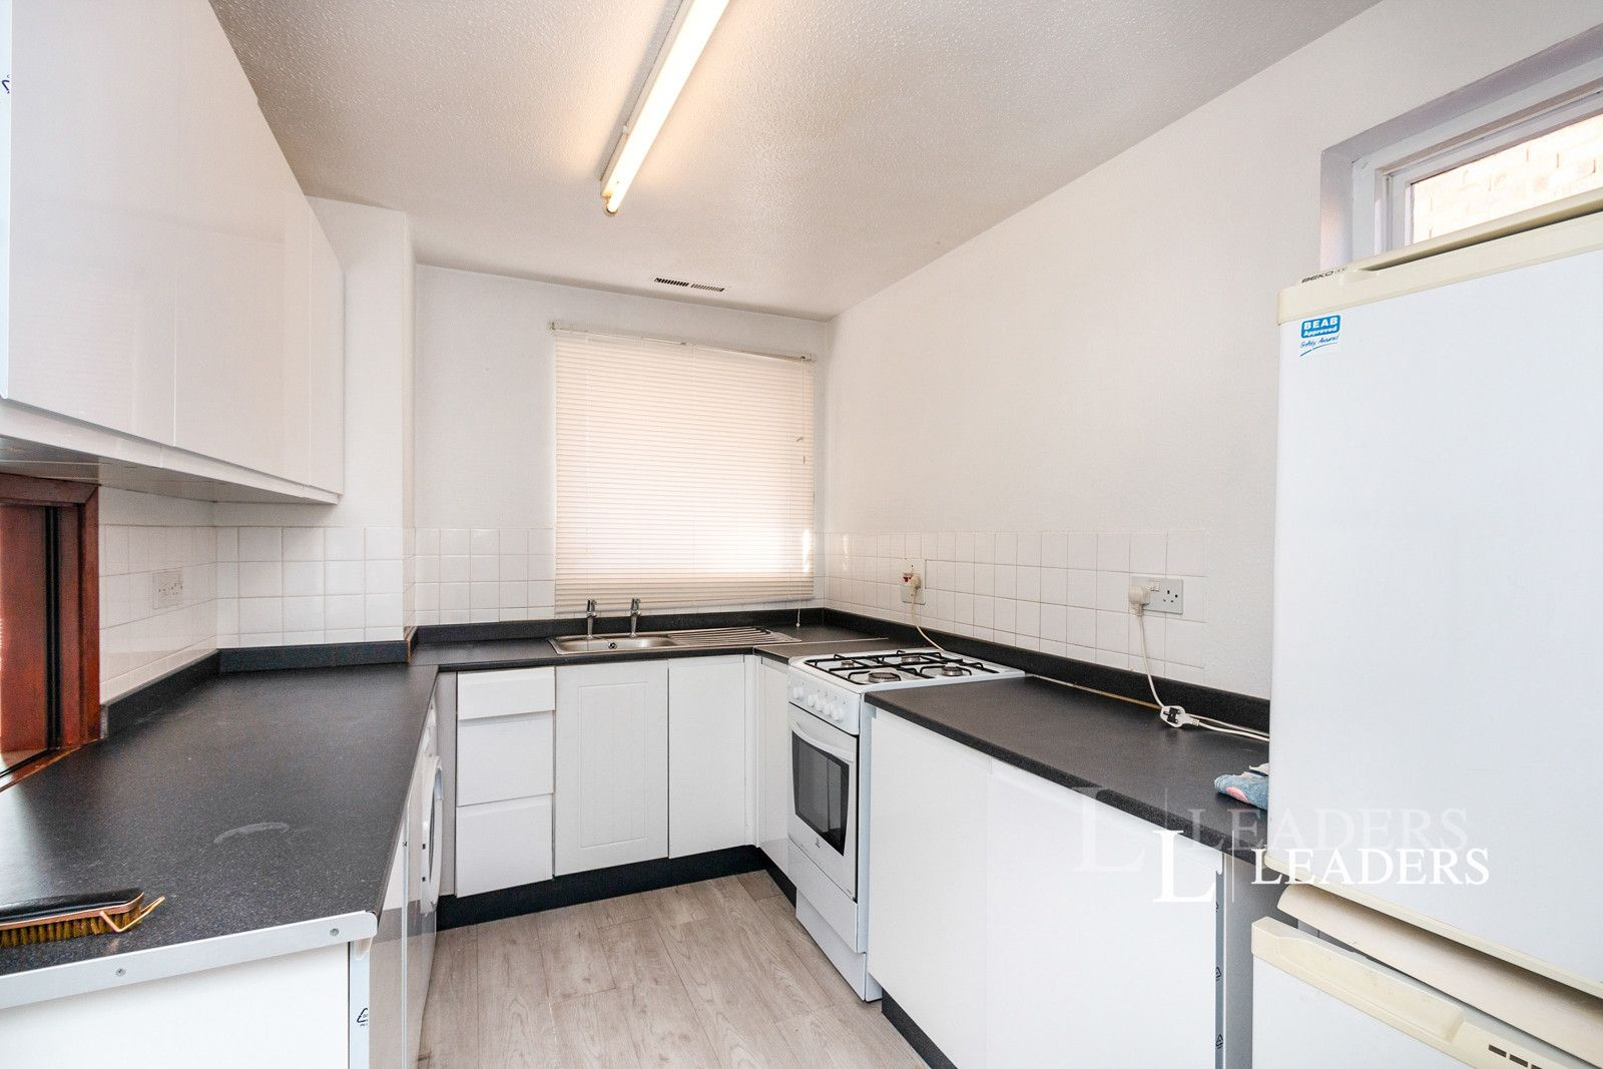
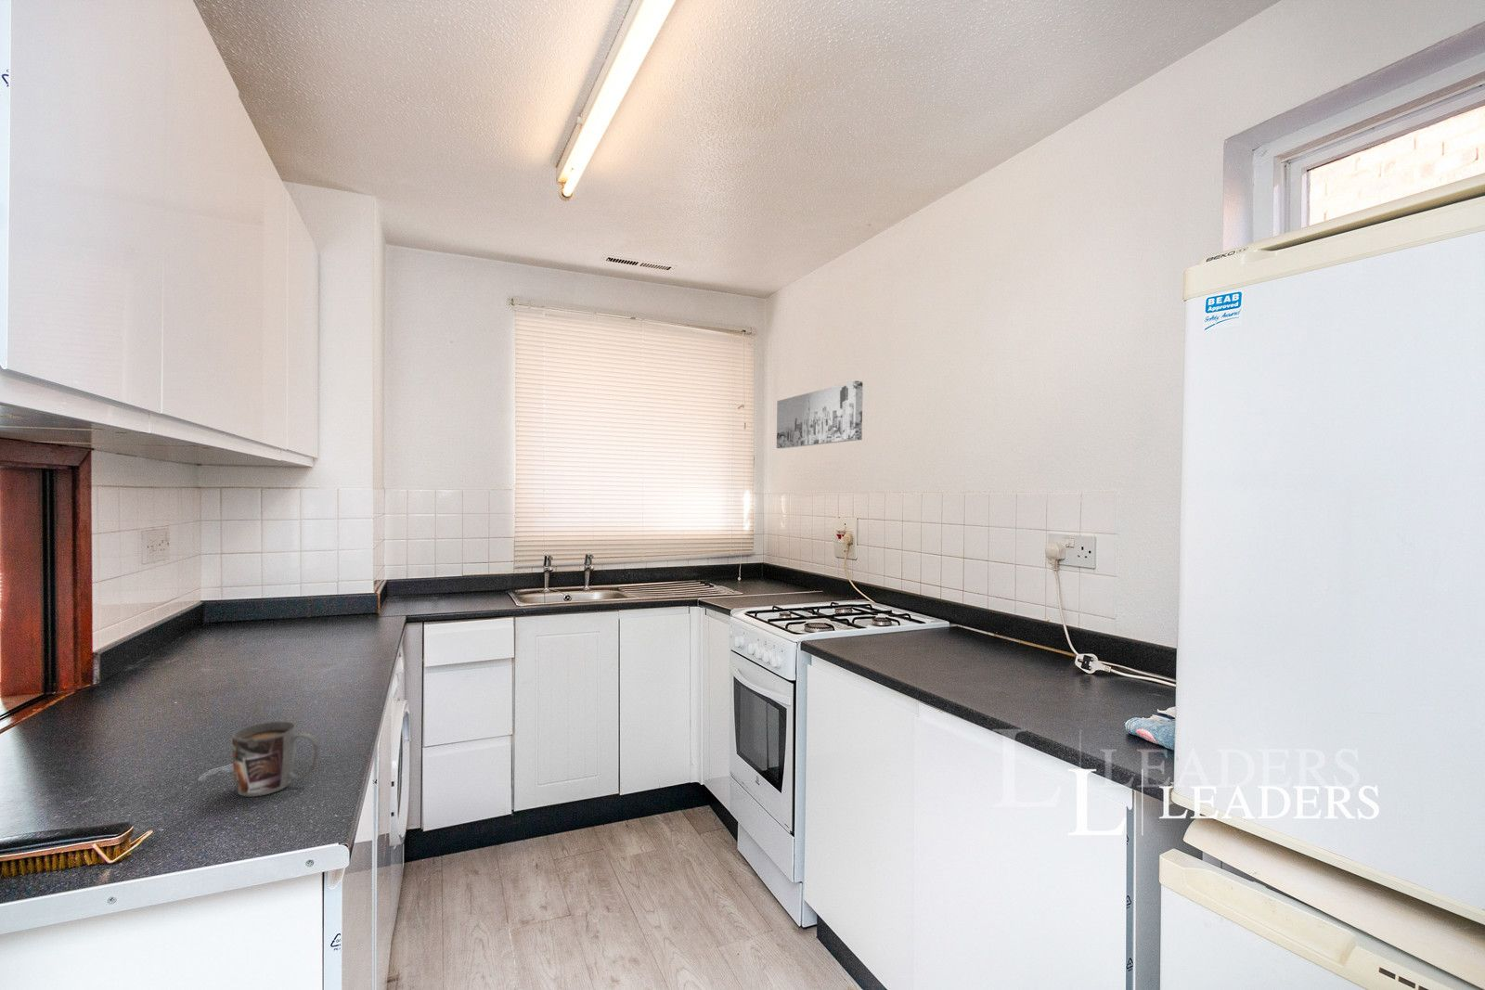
+ wall art (815, 418)
+ mug (276, 757)
